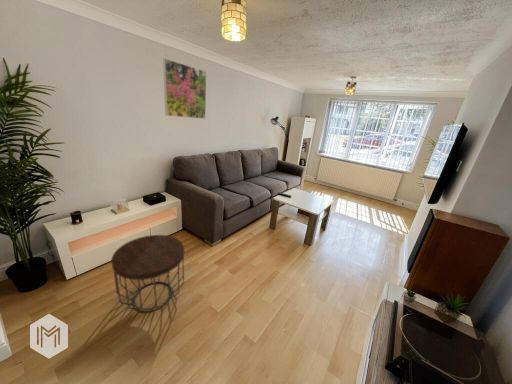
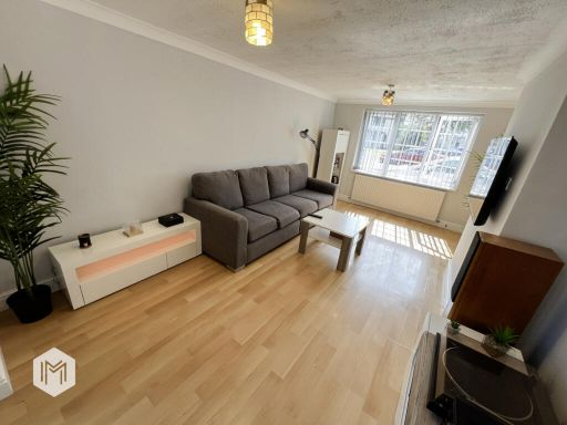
- side table (151, 274)
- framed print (186, 92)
